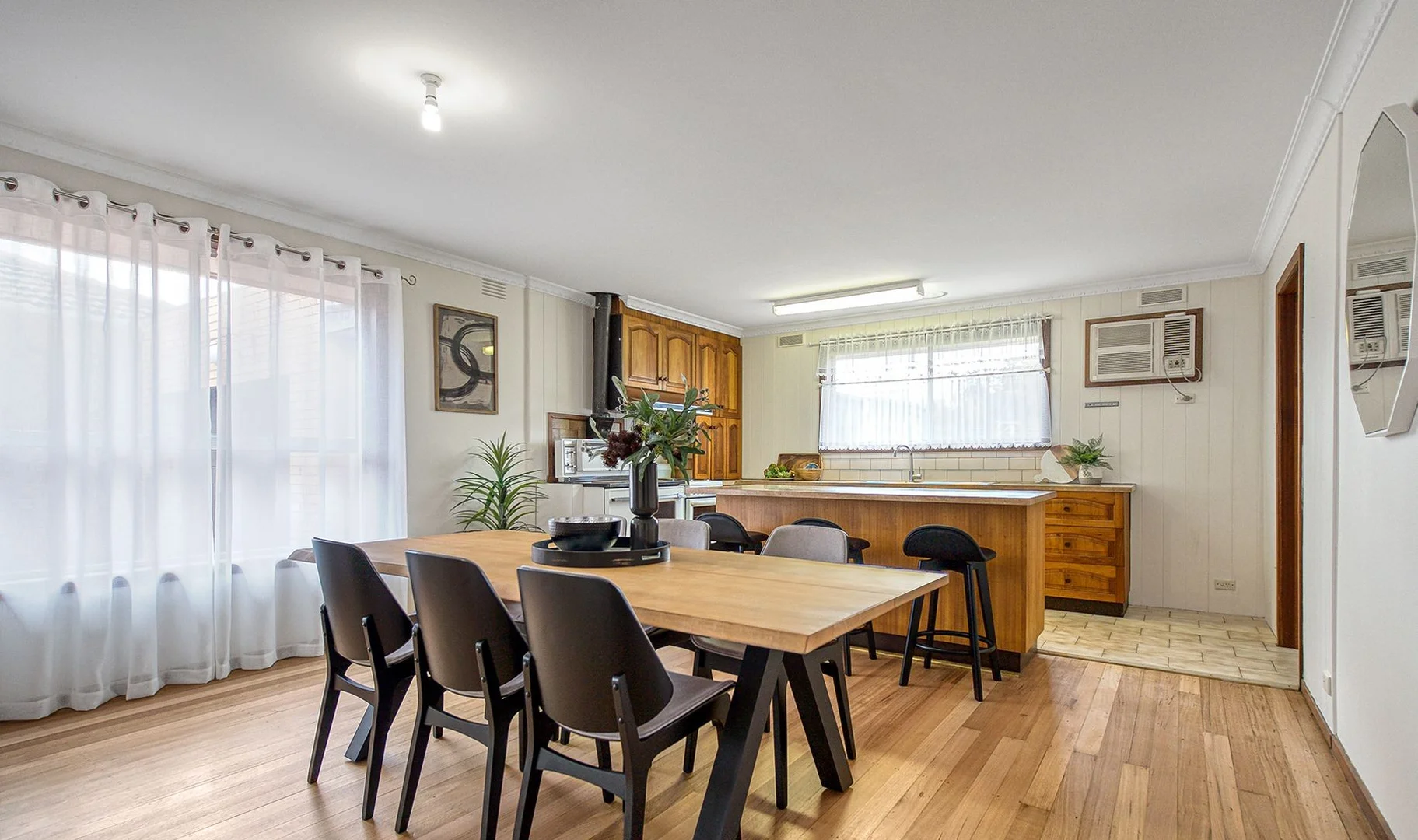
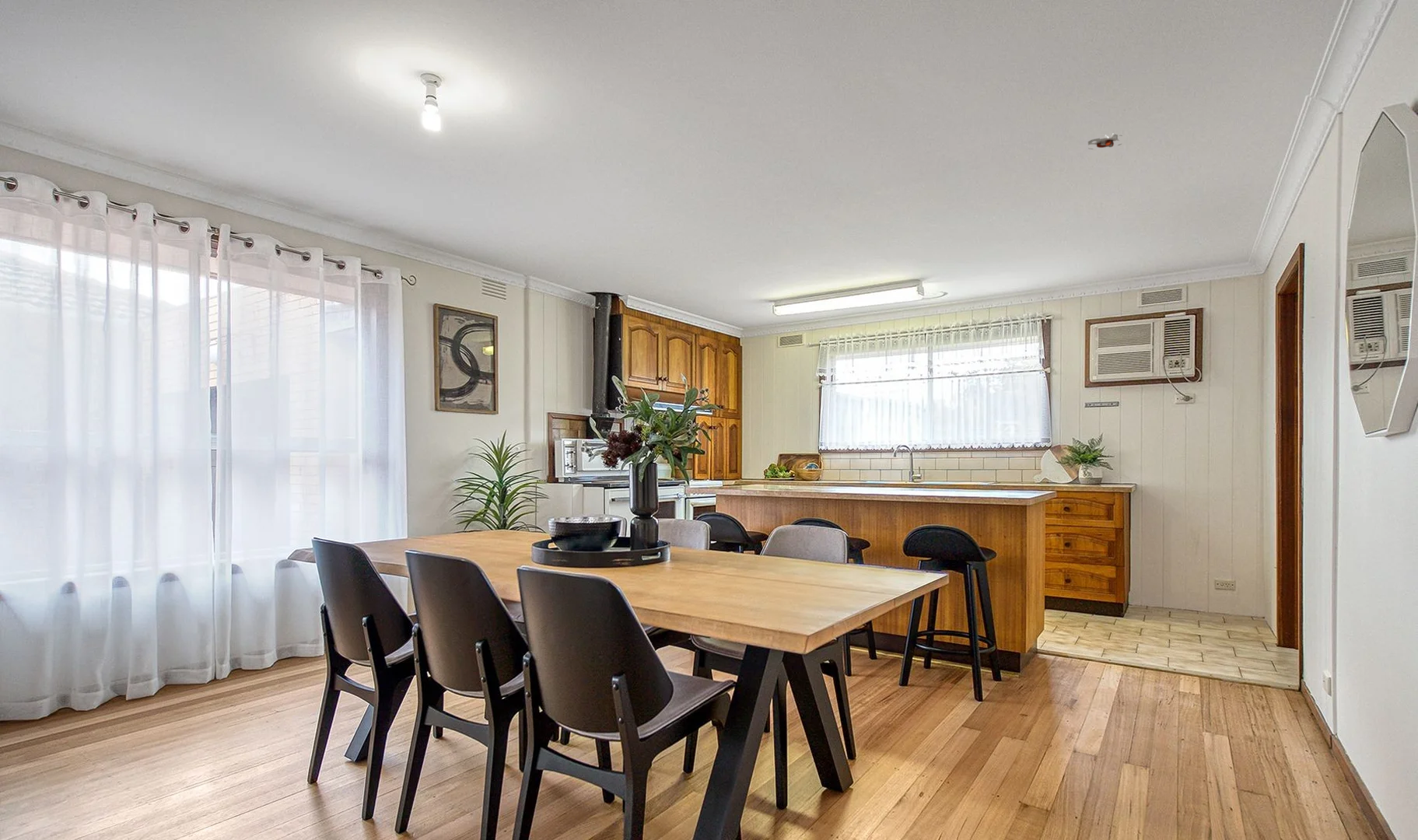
+ smoke detector (1105, 142)
